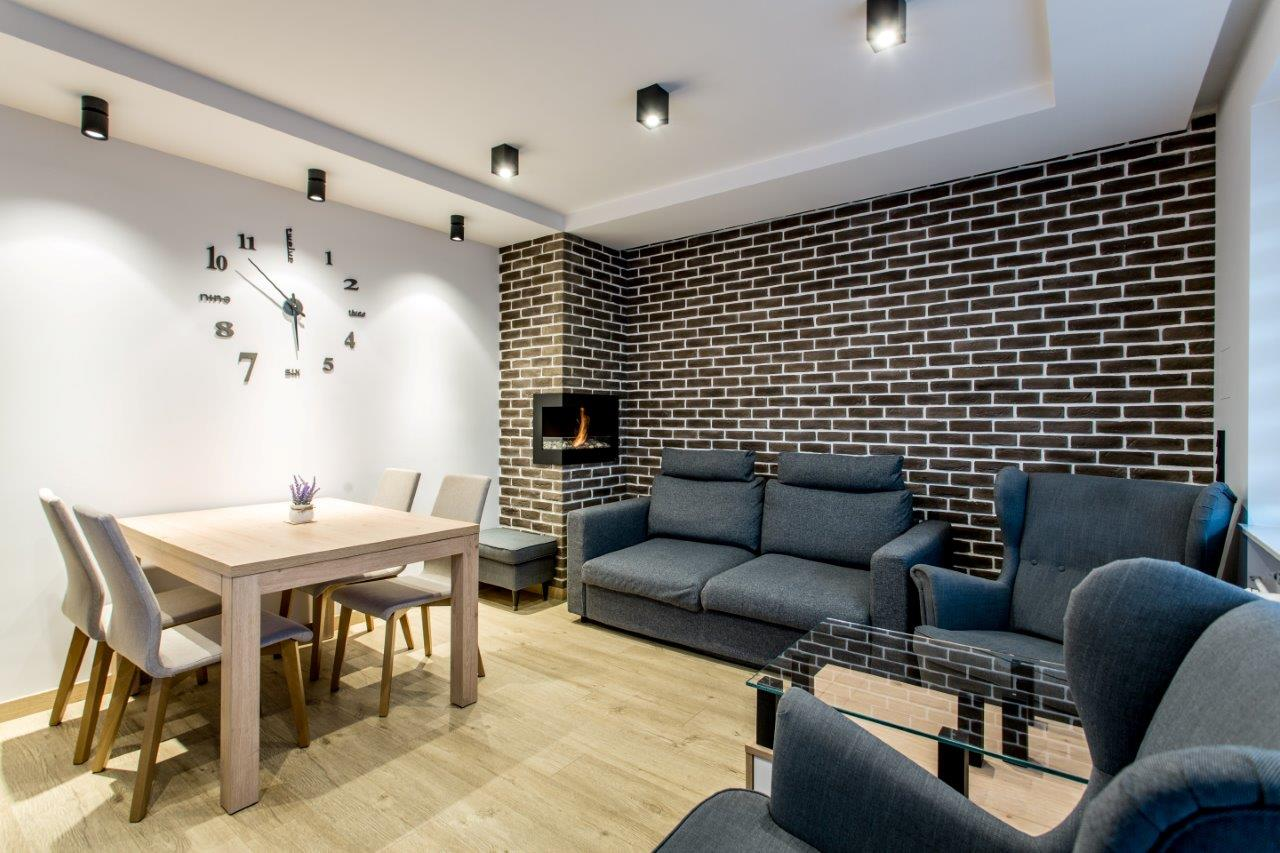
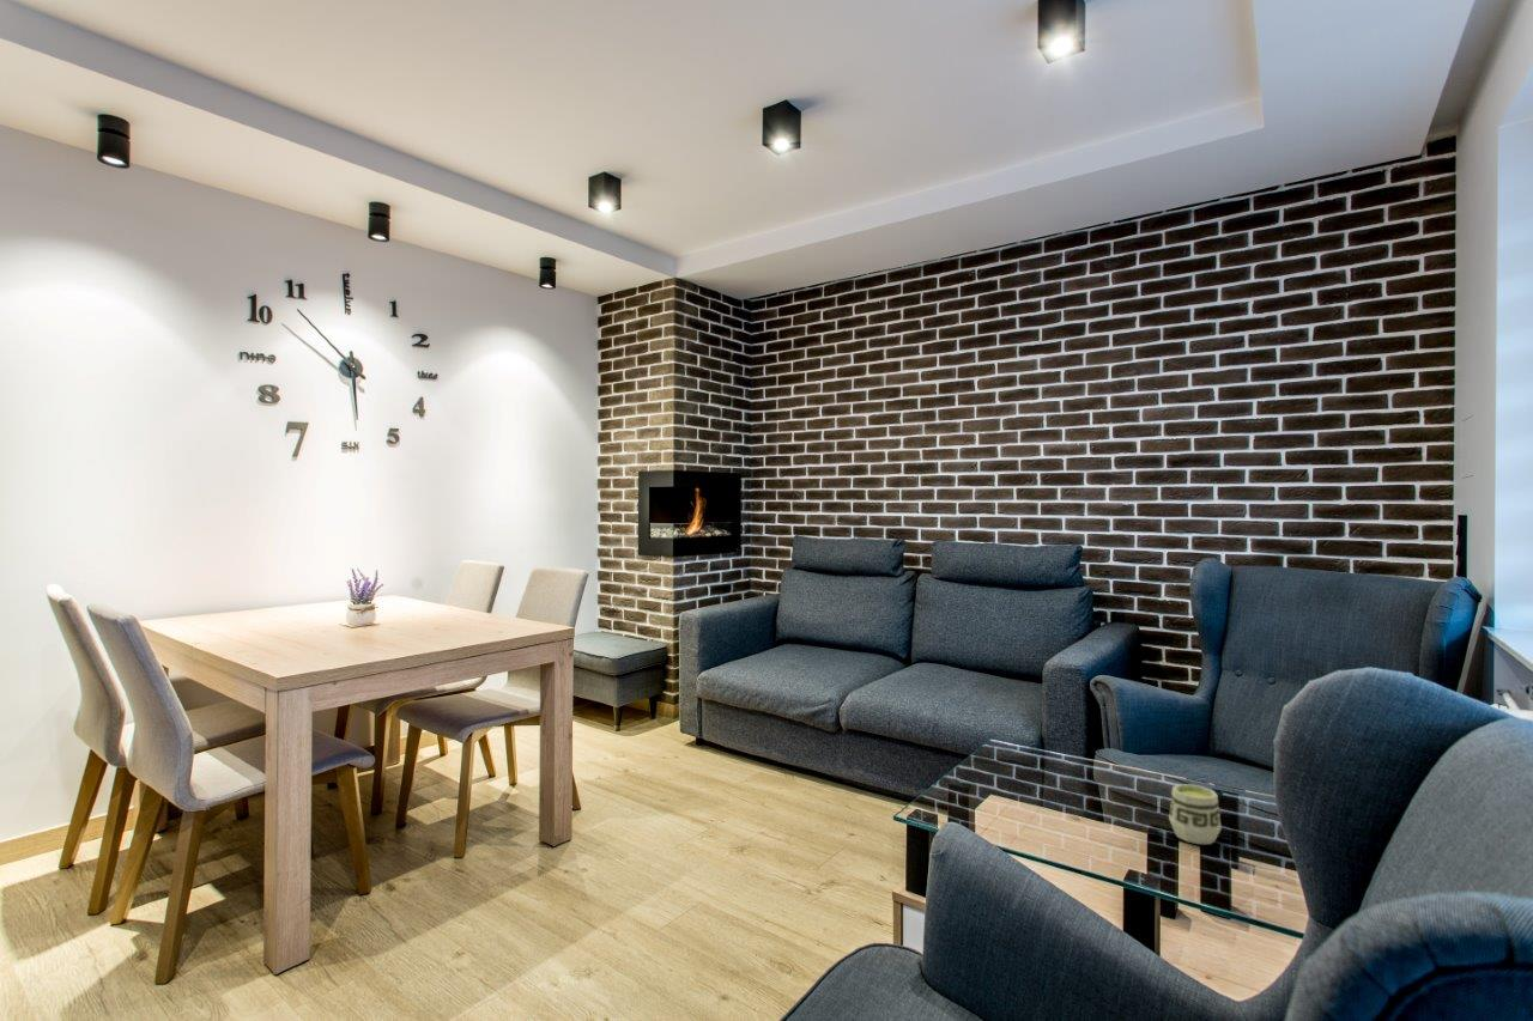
+ cup (1194, 814)
